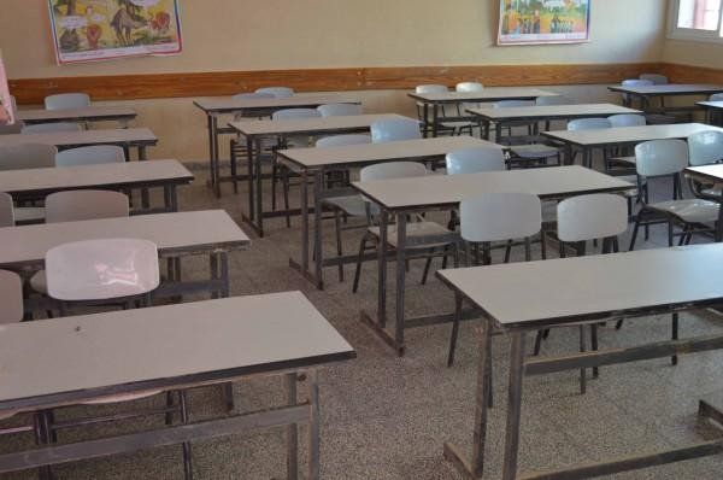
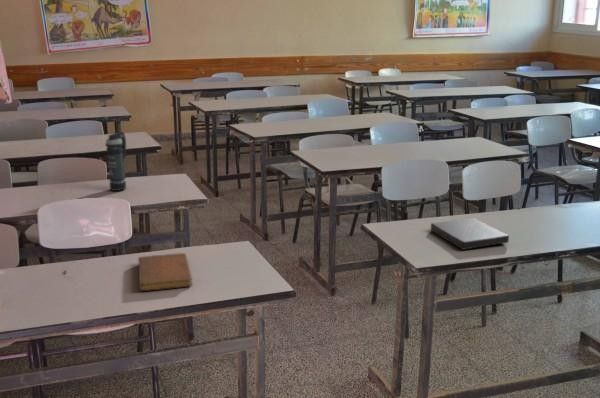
+ smoke grenade (118, 161)
+ book (468, 232)
+ notebook (164, 270)
